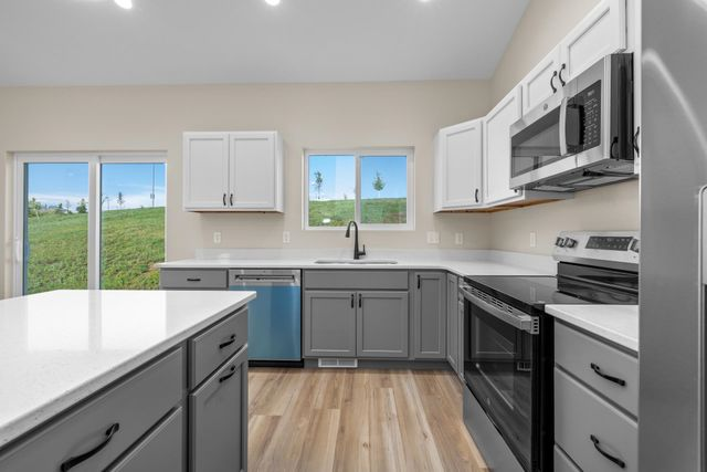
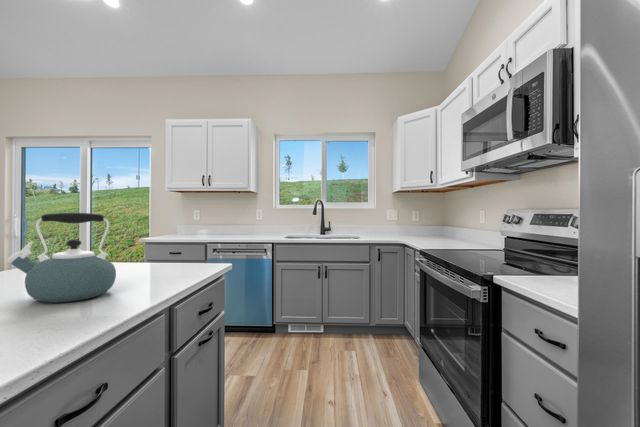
+ kettle (64, 254)
